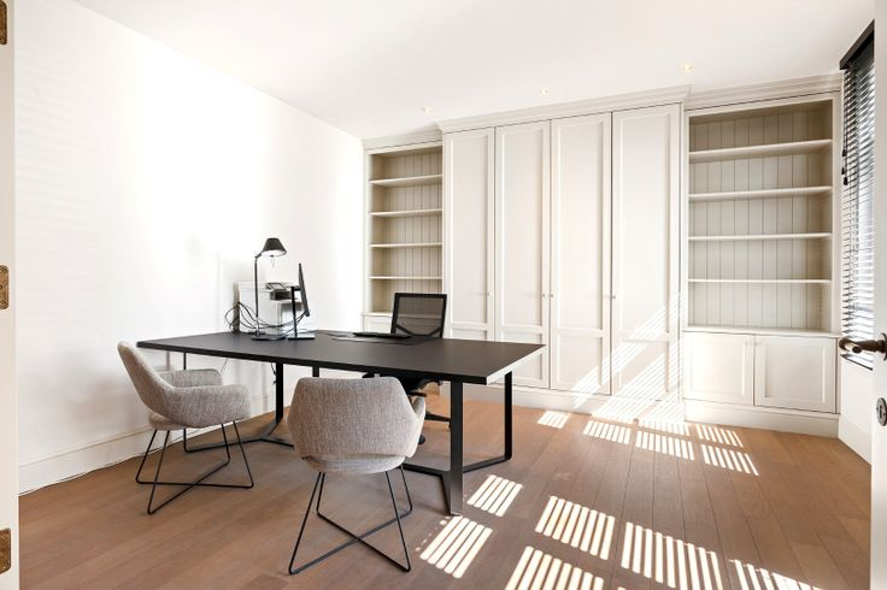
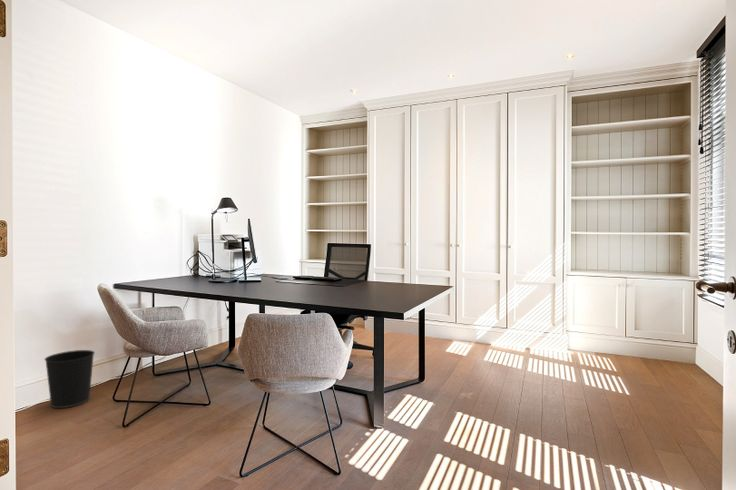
+ wastebasket (70, 378)
